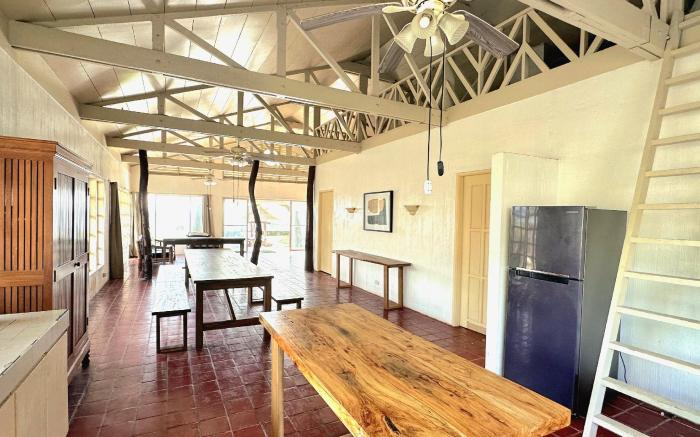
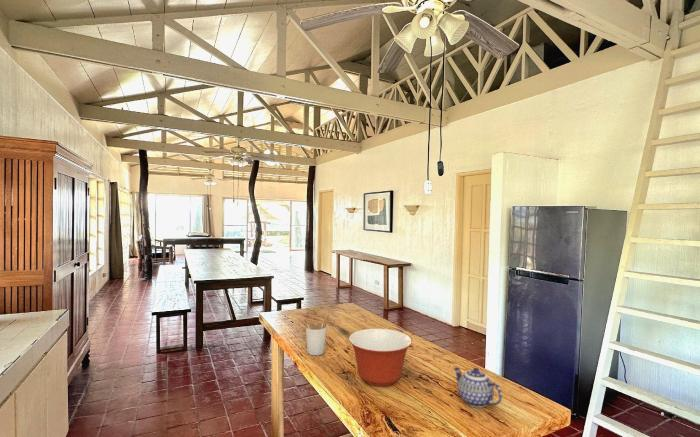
+ utensil holder (315, 334)
+ mixing bowl (379, 358)
+ teapot (475, 384)
